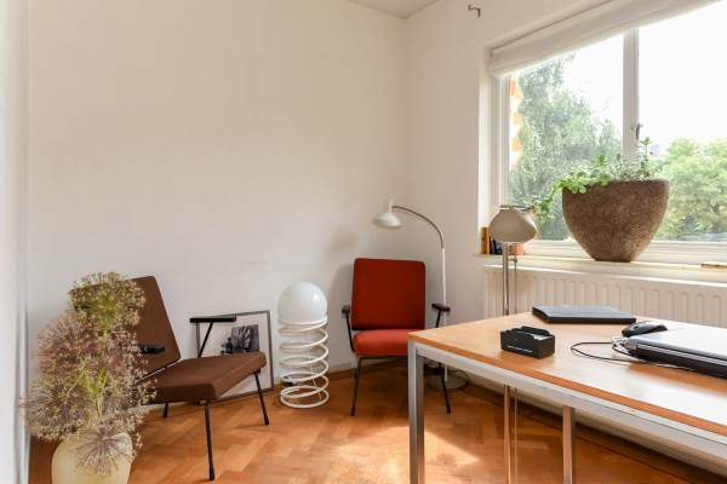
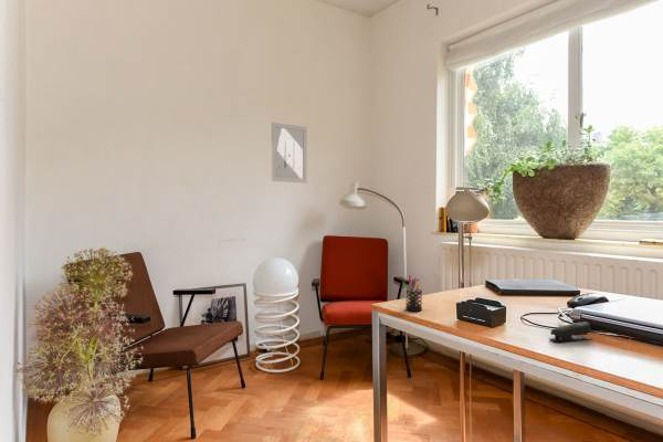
+ stapler (570, 332)
+ wall art (288, 152)
+ pen holder (411, 293)
